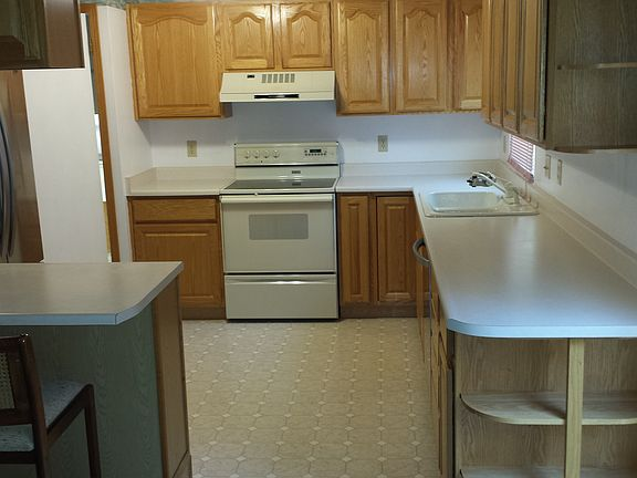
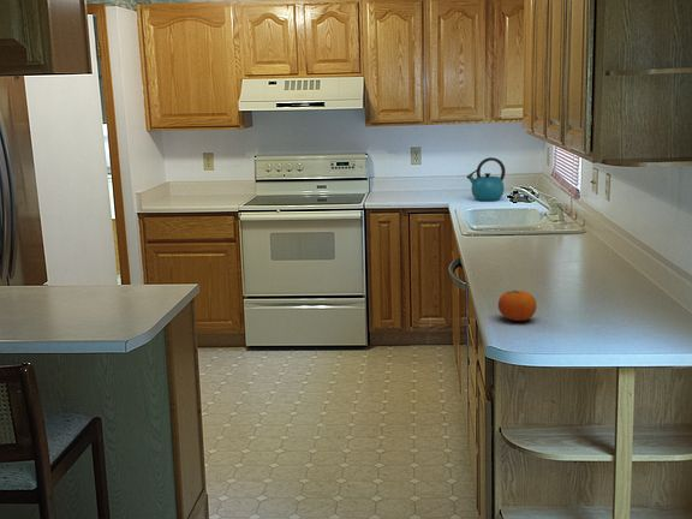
+ kettle (485, 178)
+ fruit (517, 305)
